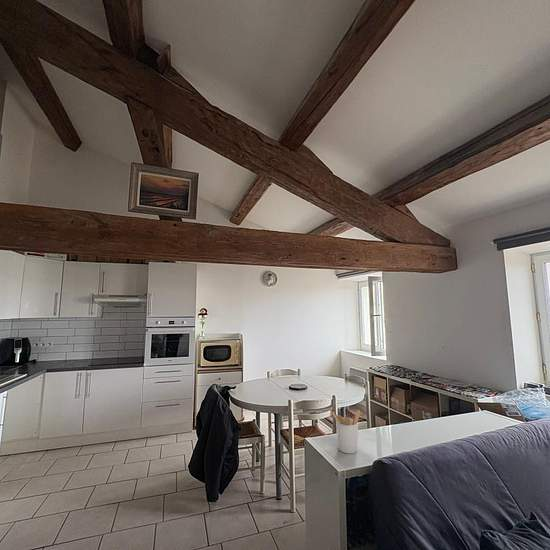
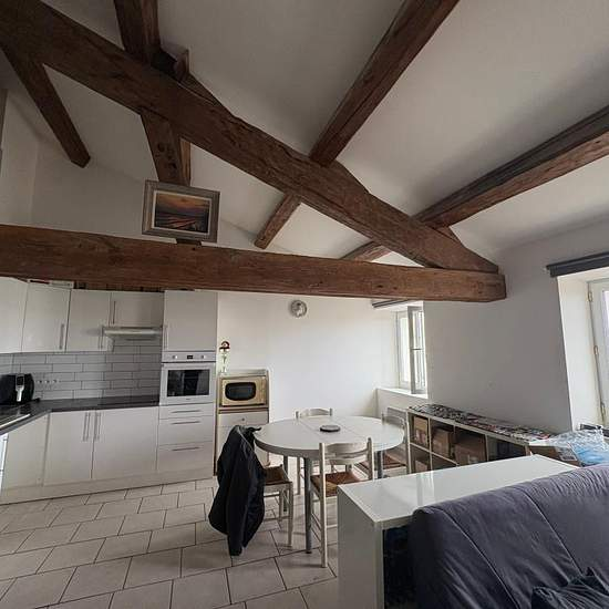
- utensil holder (345, 430)
